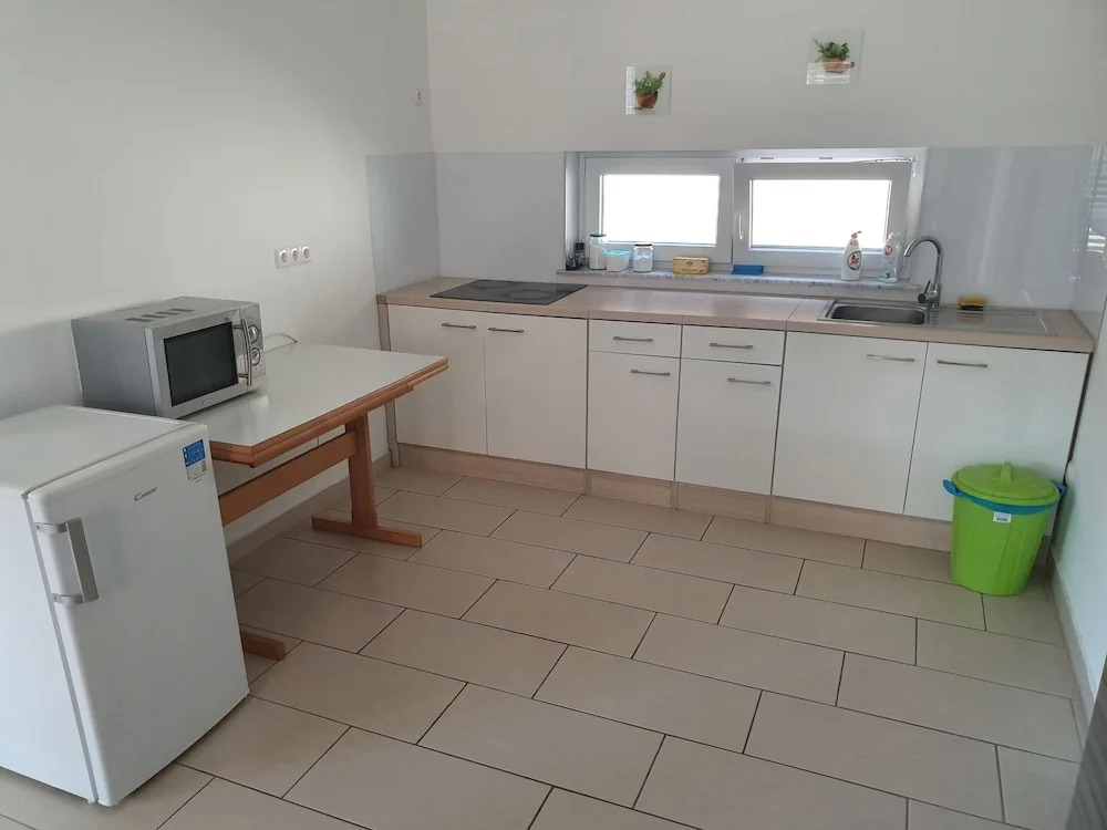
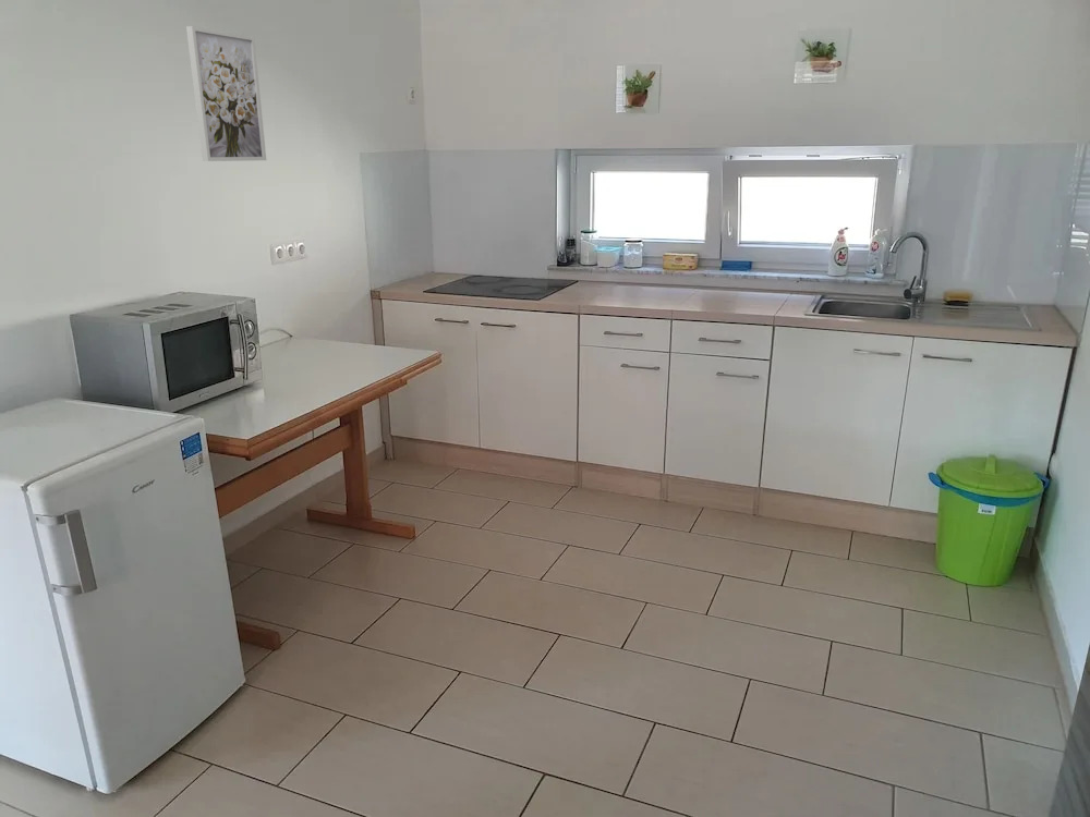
+ wall art (229, 97)
